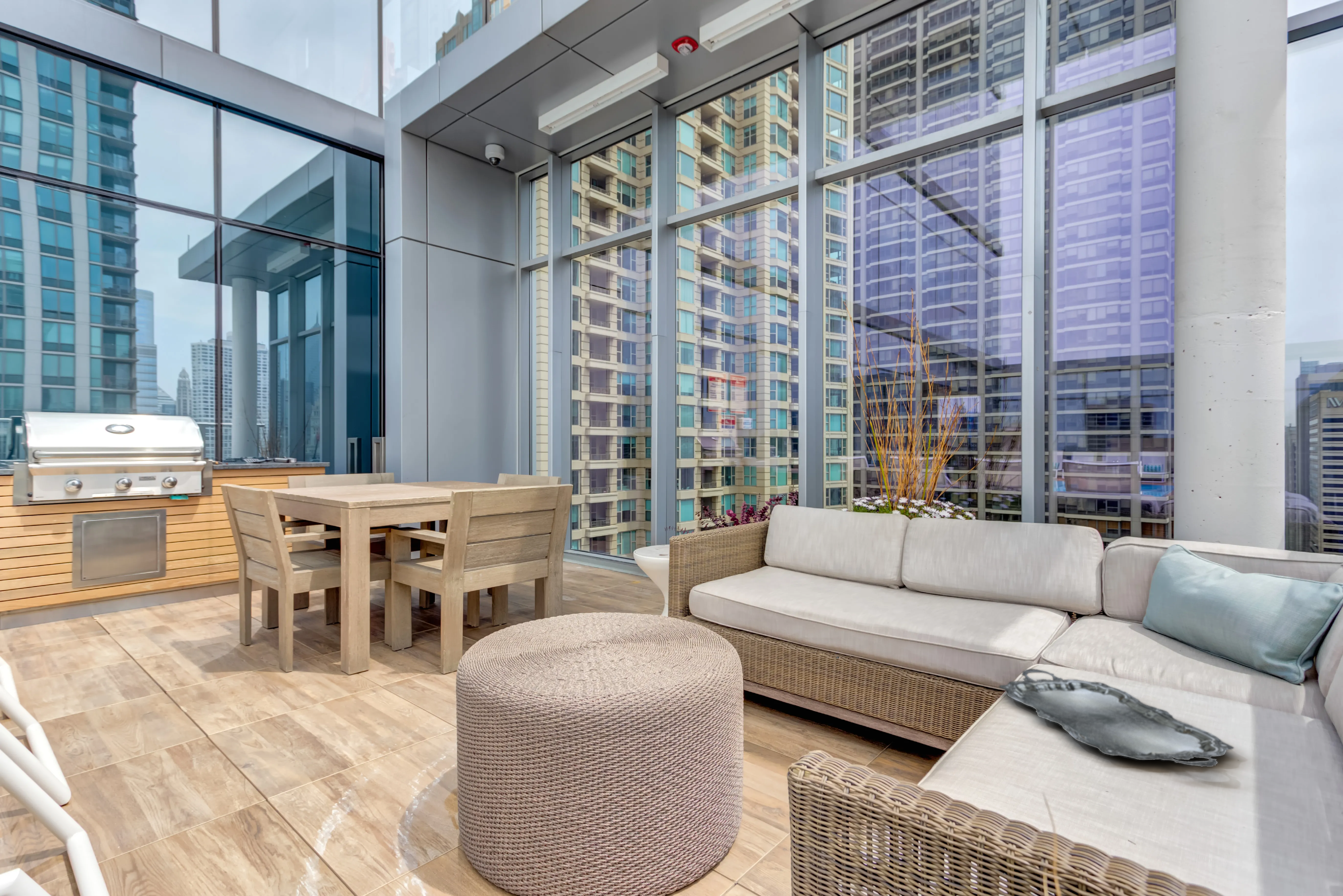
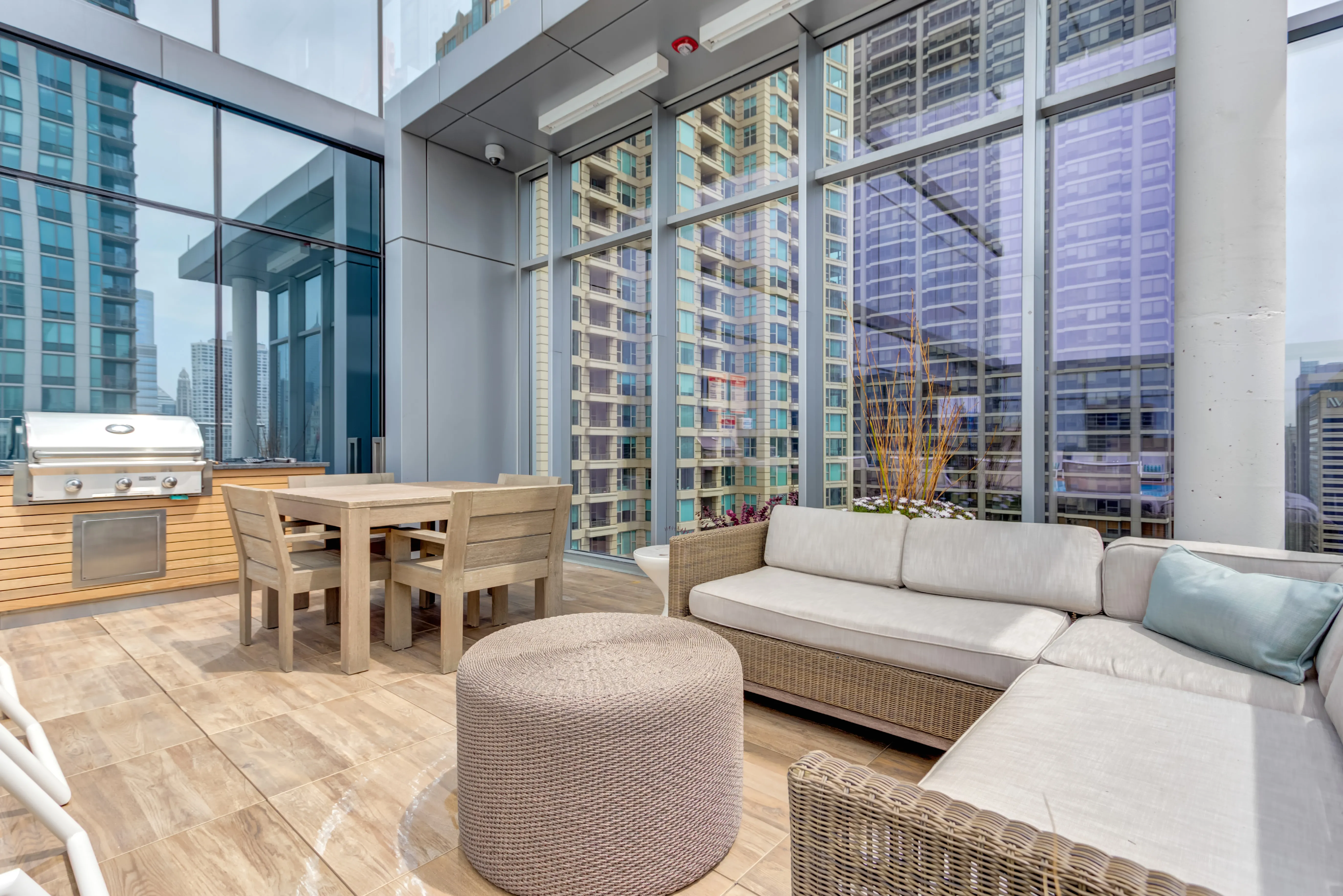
- serving tray (1103, 714)
